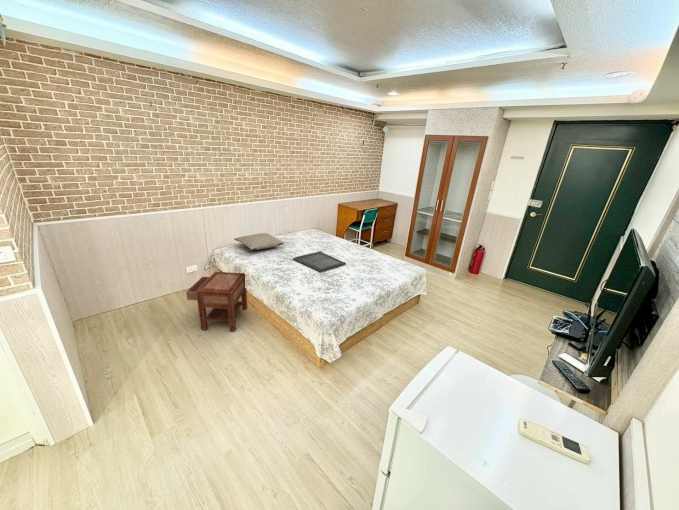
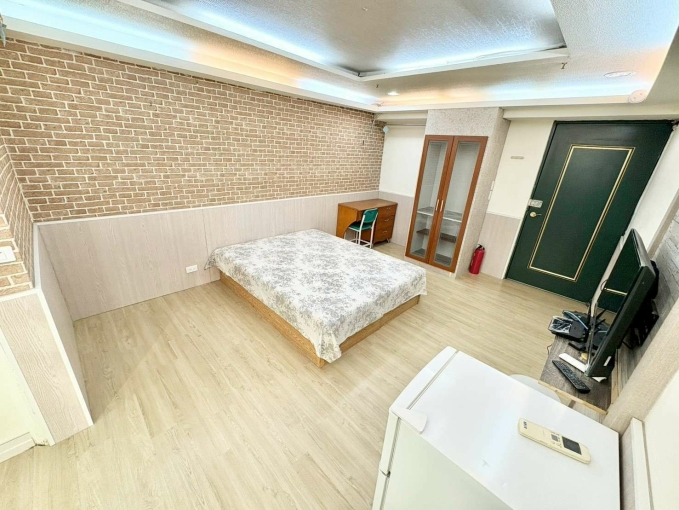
- nightstand (220, 300)
- pillow (259, 241)
- serving tray (319, 260)
